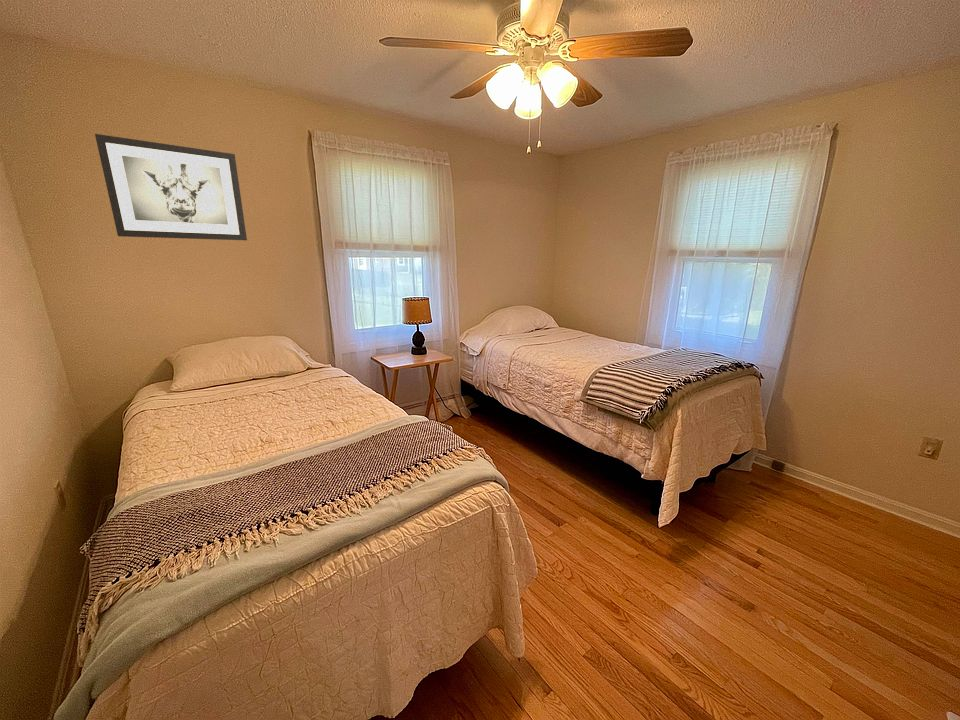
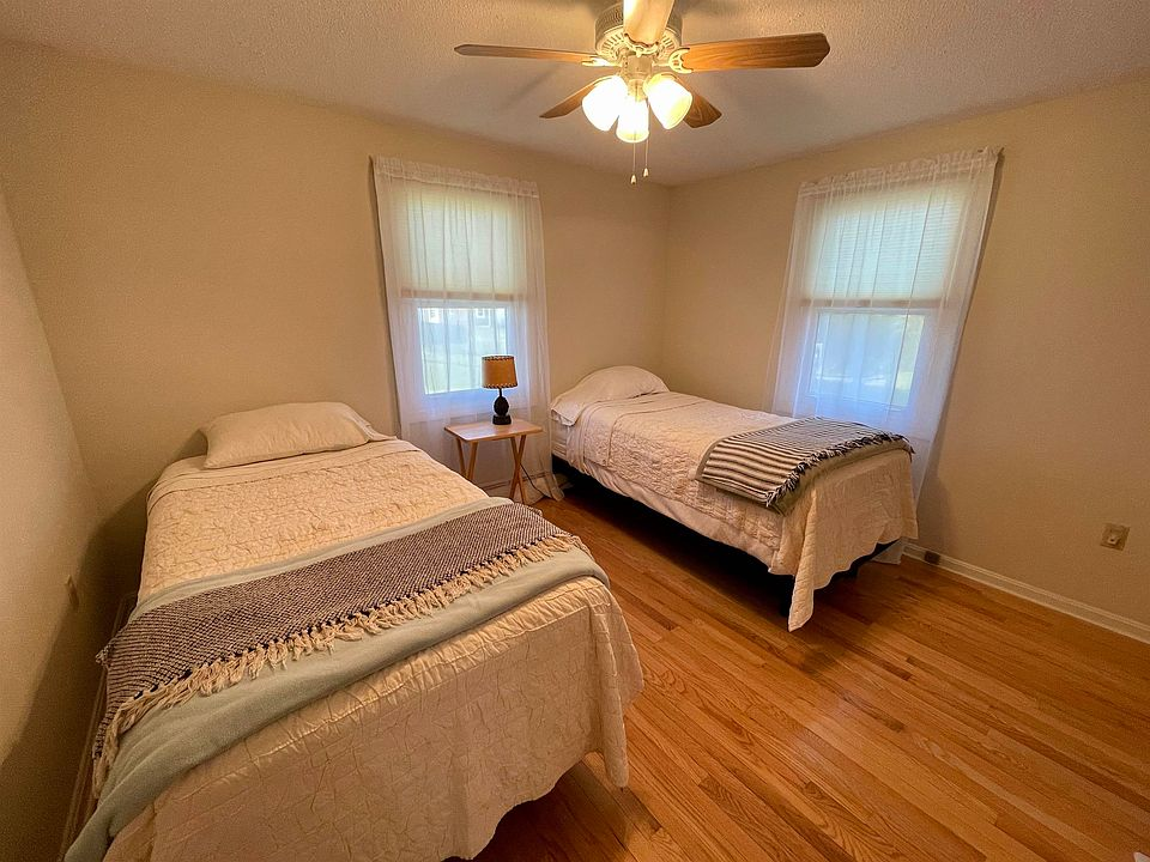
- wall art (179, 193)
